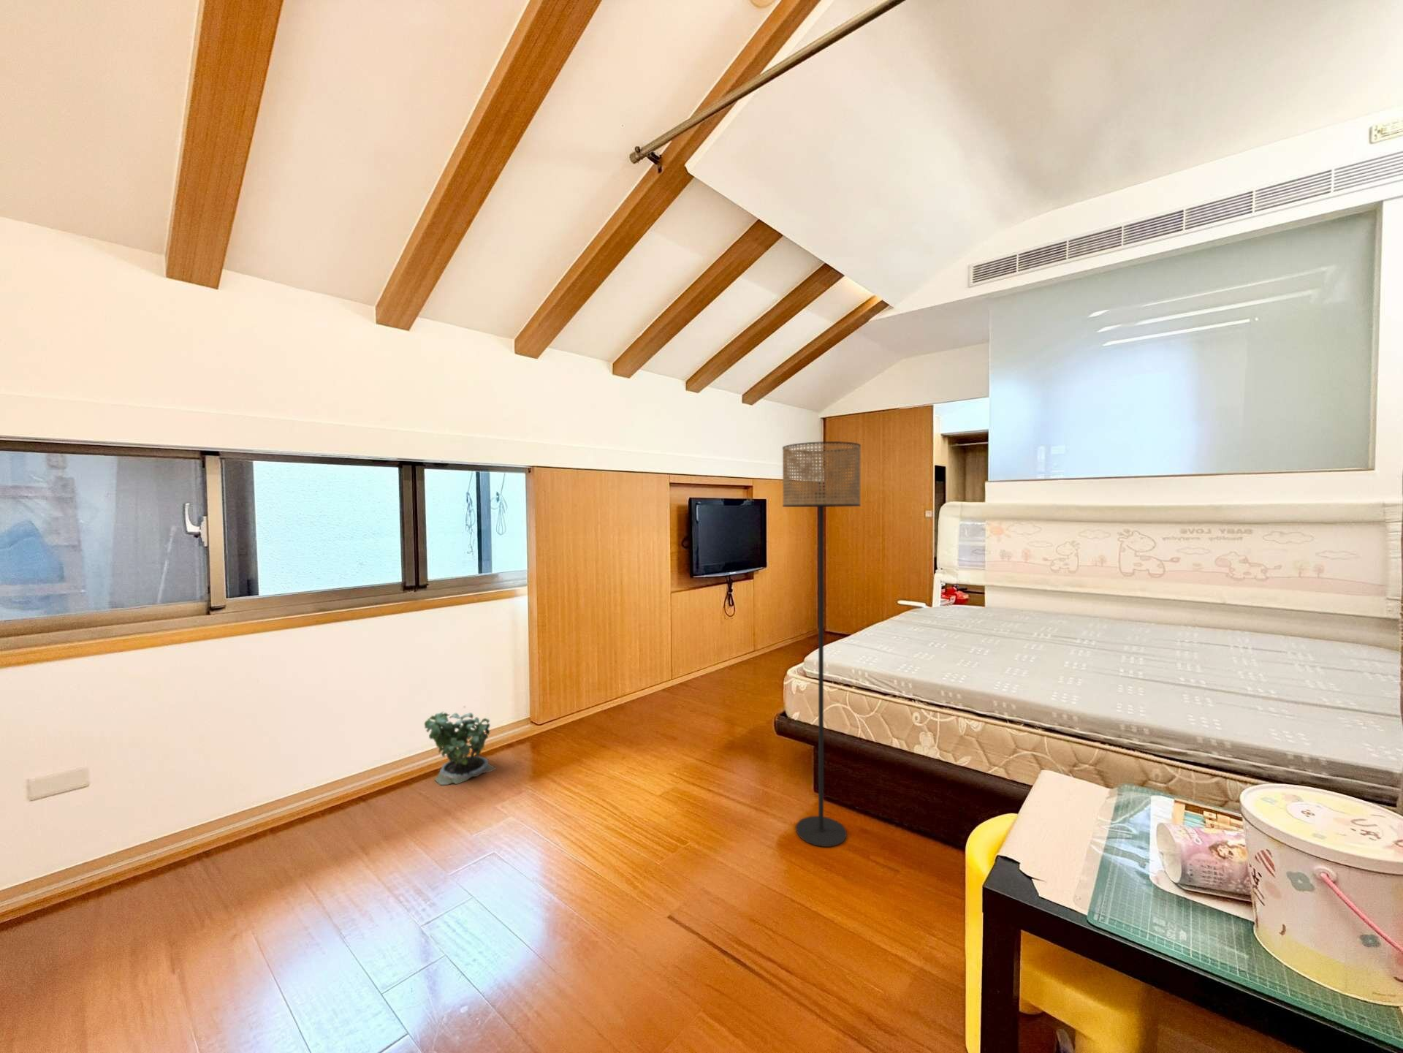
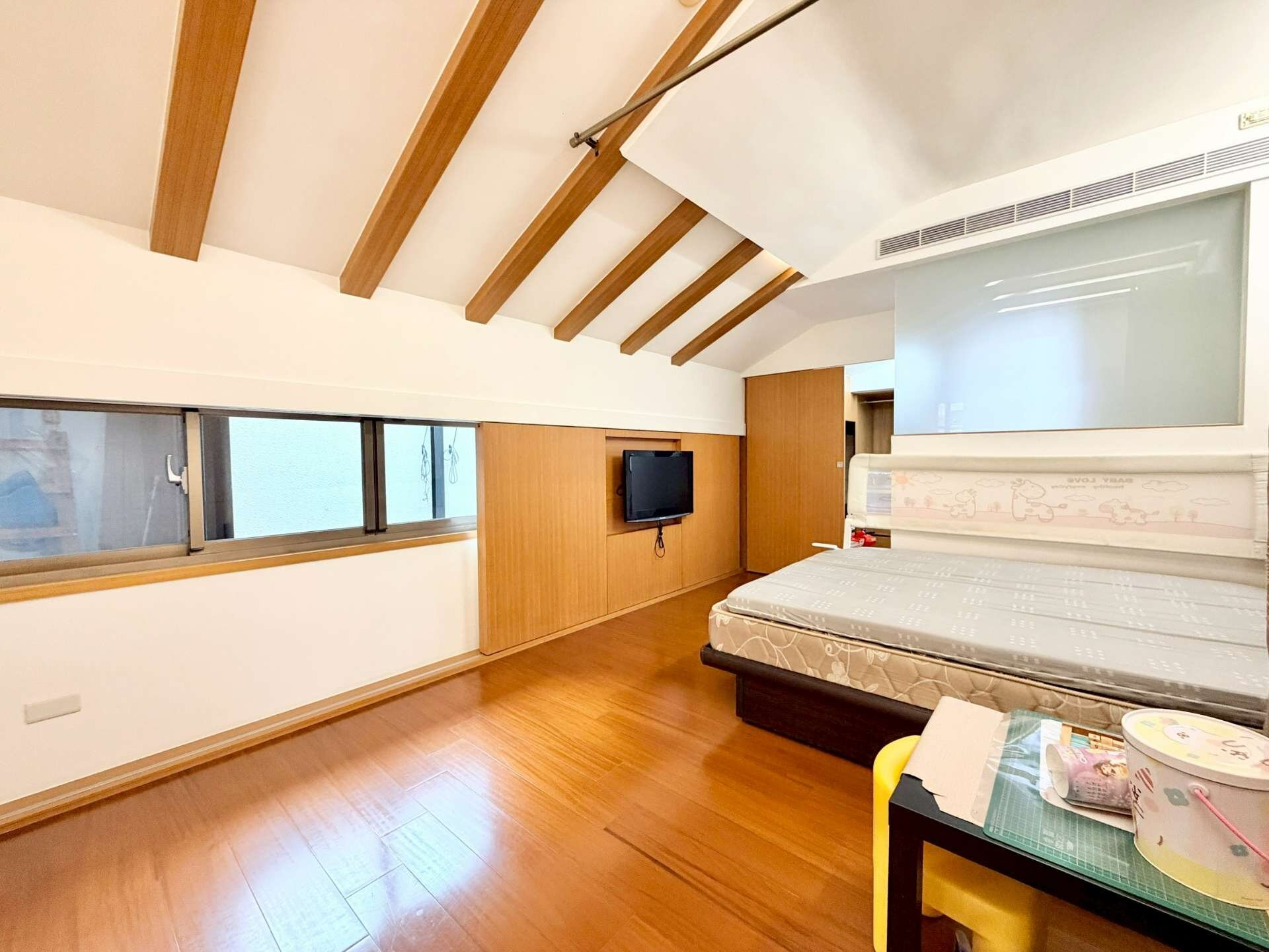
- floor lamp (820, 640)
- potted plant (458, 740)
